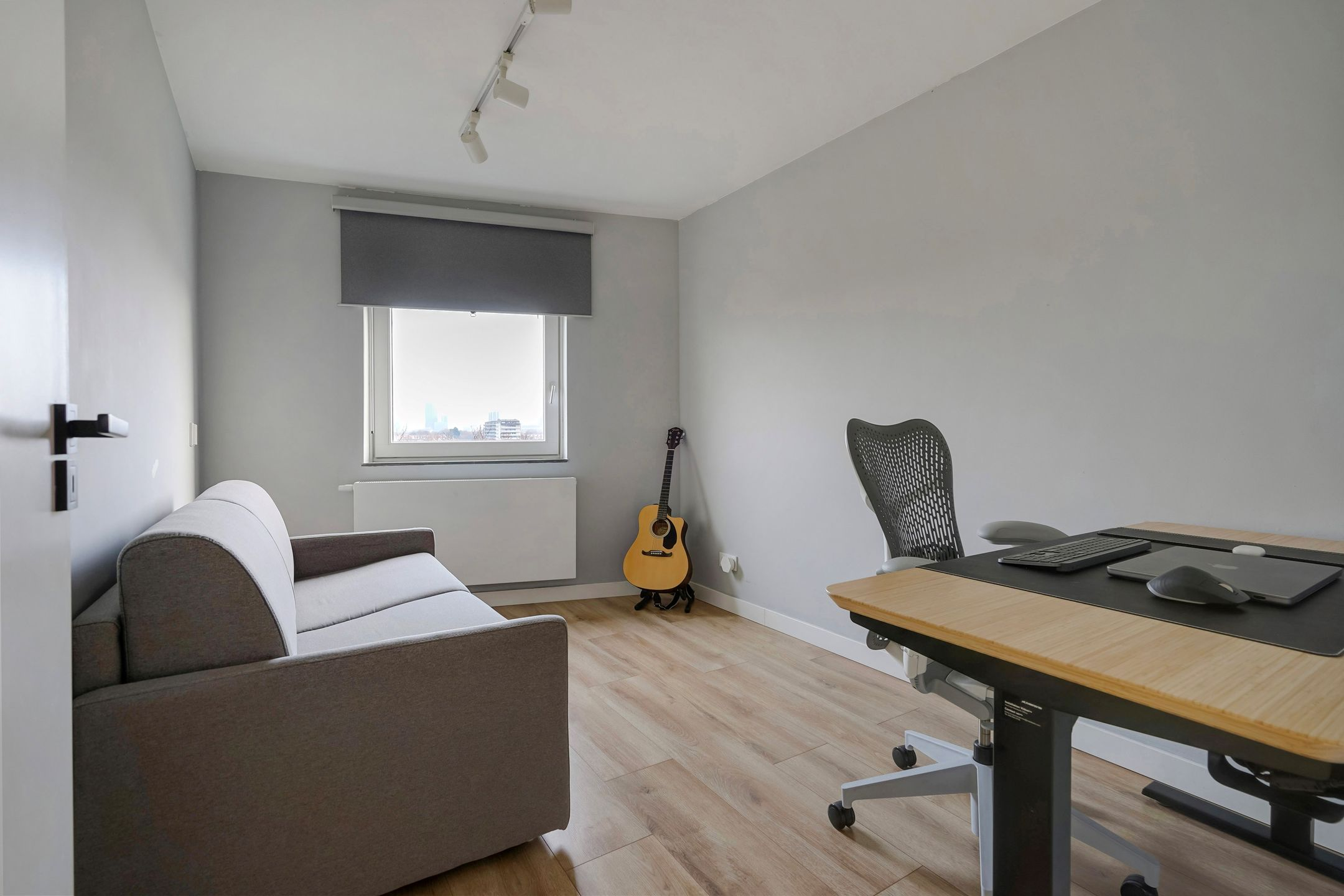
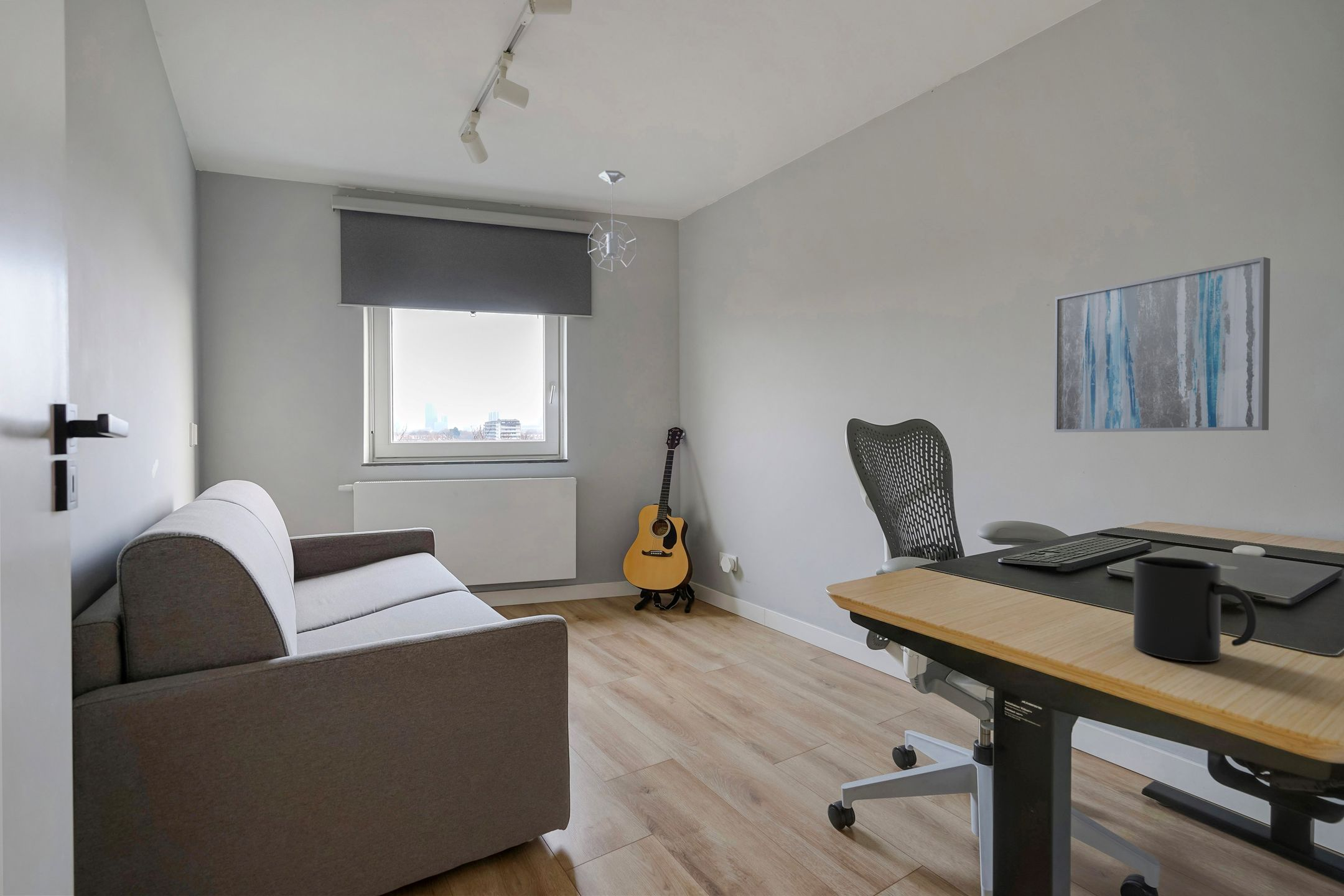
+ mug (1193, 610)
+ wall art (1149, 355)
+ pendant light (612, 223)
